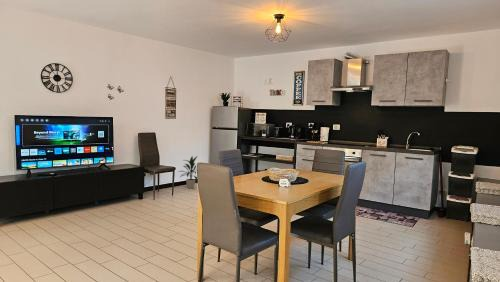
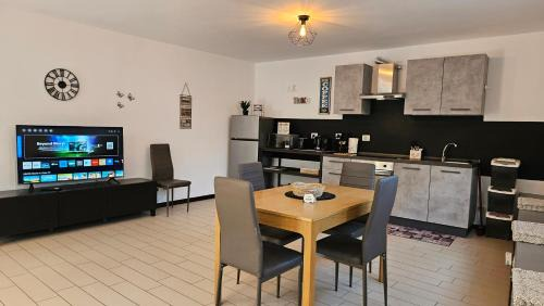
- indoor plant (191, 172)
